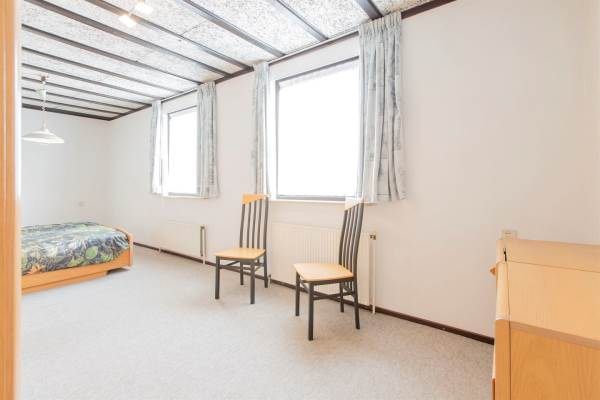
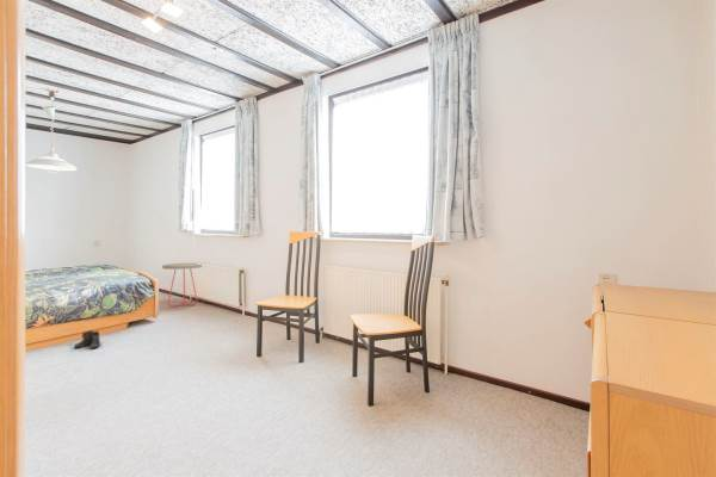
+ side table (184, 284)
+ boots (88, 339)
